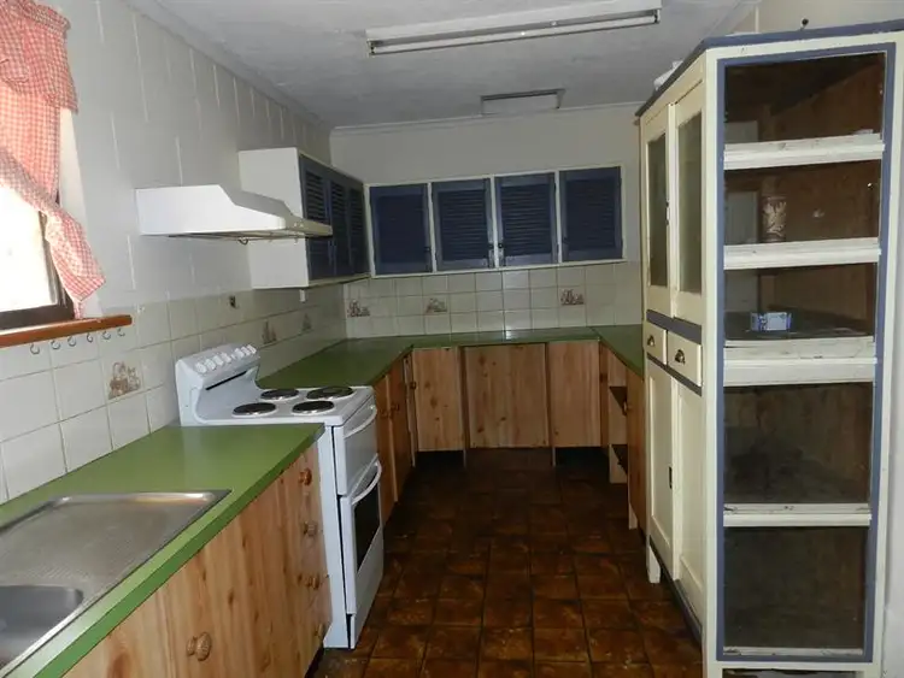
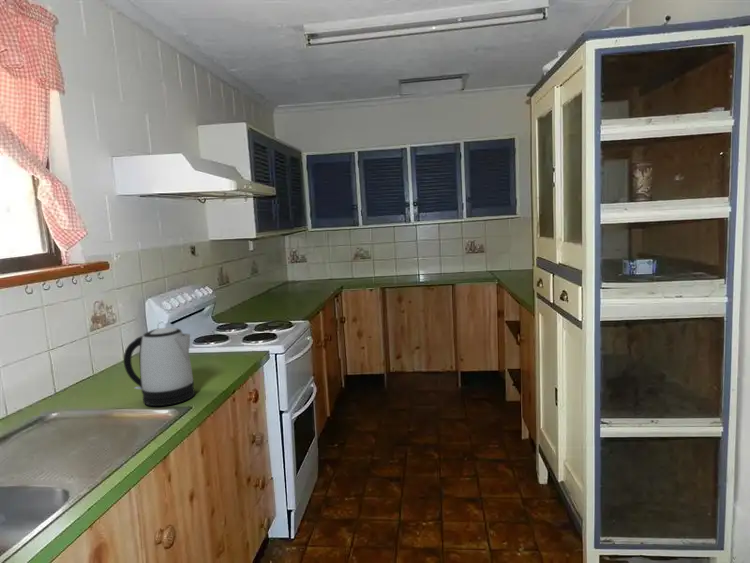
+ kettle (158, 364)
